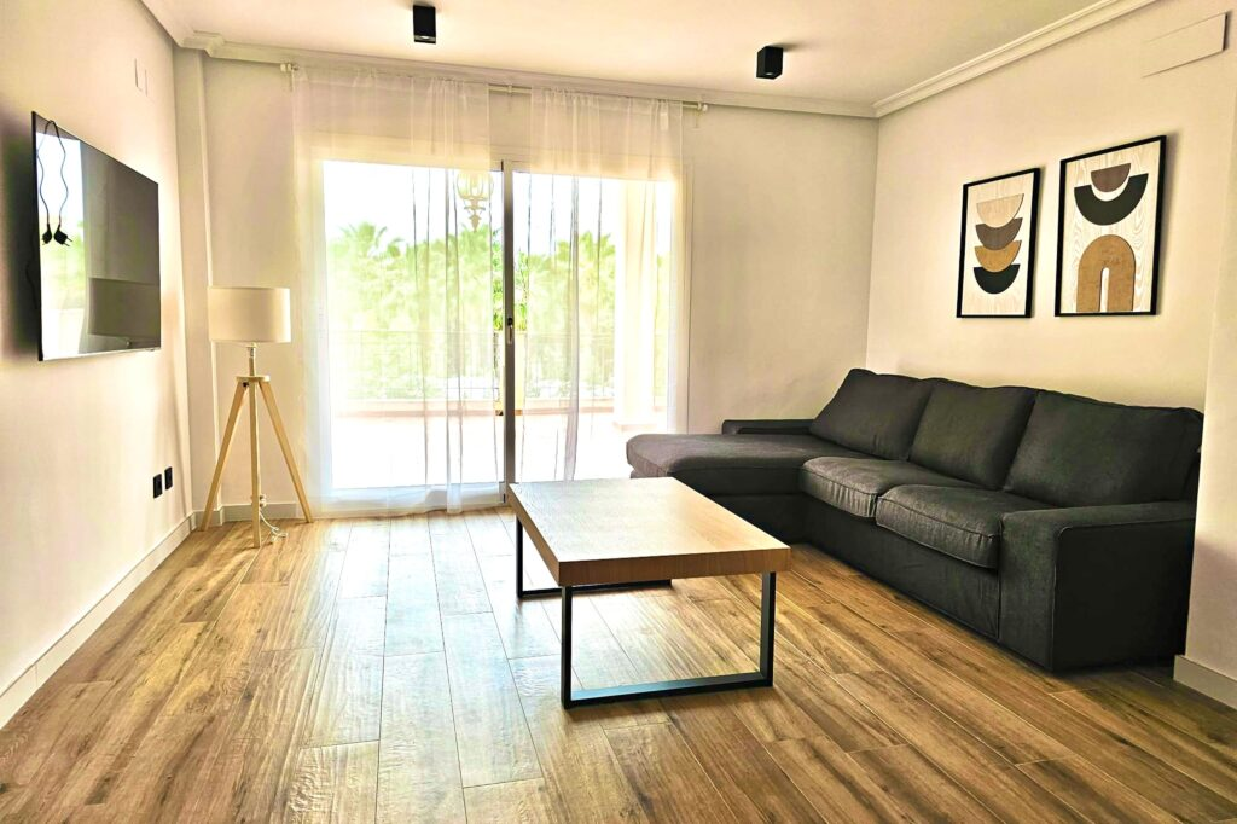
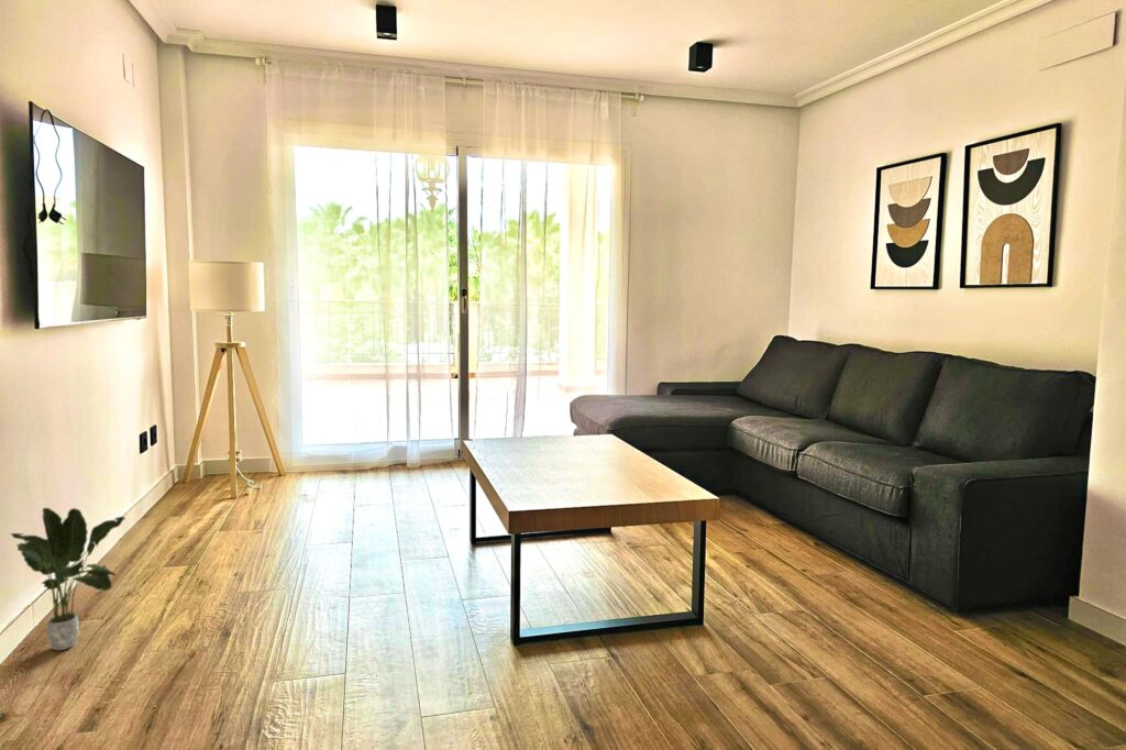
+ potted plant (70, 575)
